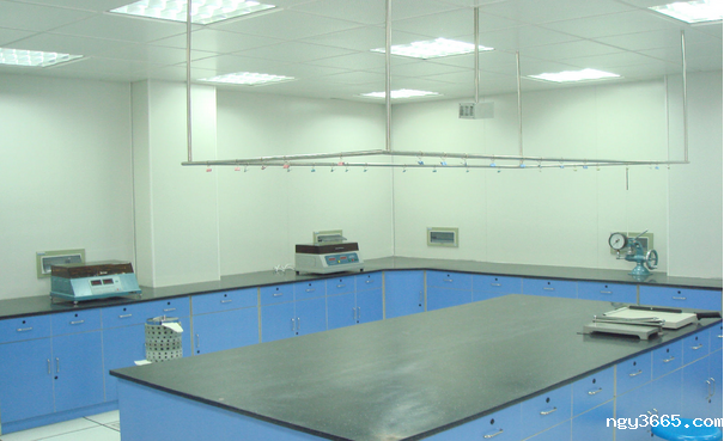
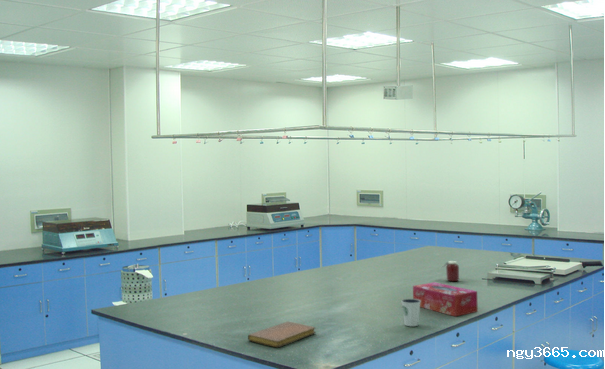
+ jar (450, 270)
+ tissue box (444, 298)
+ notebook (282, 333)
+ dixie cup (411, 312)
